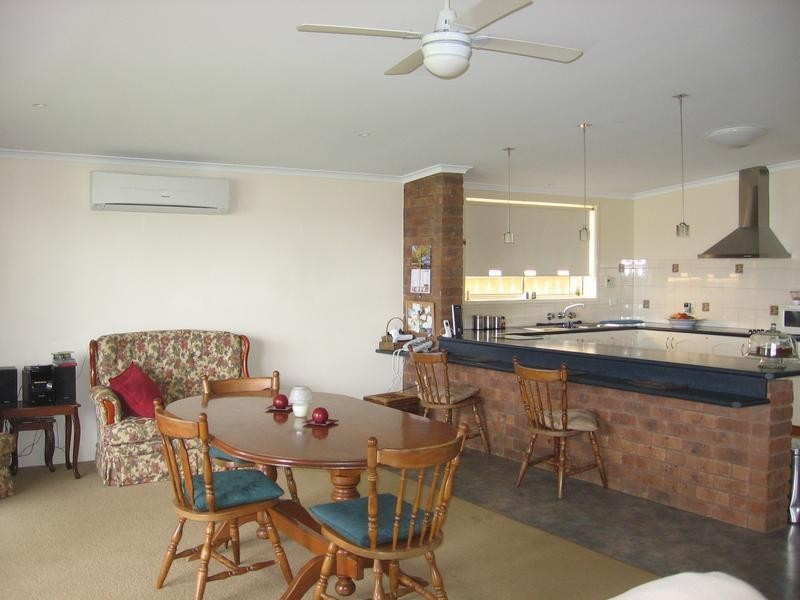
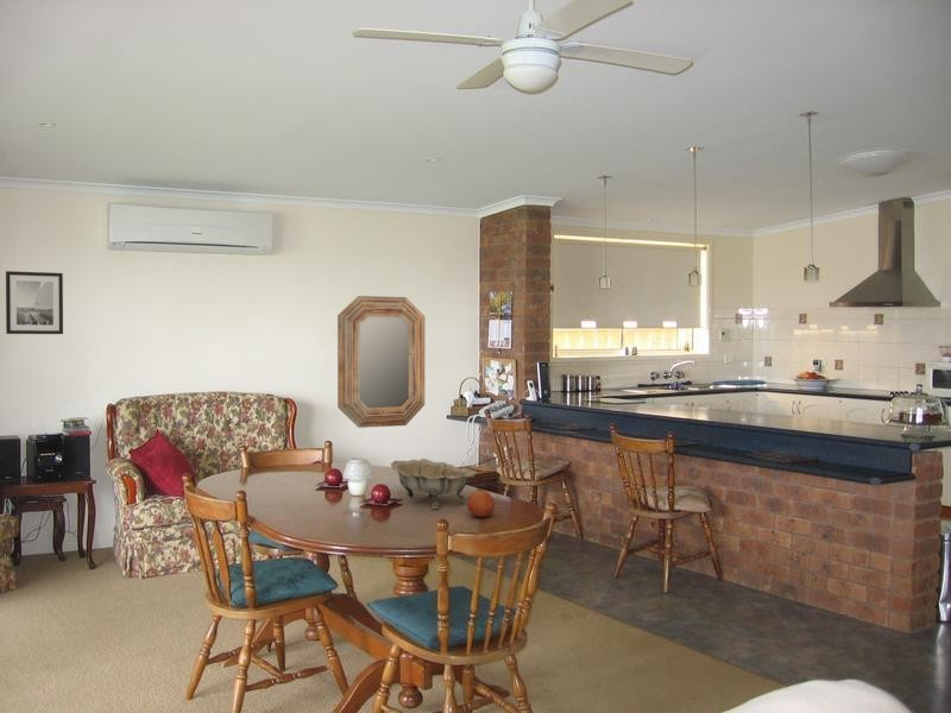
+ decorative bowl (433, 482)
+ fruit (480, 503)
+ wall art (34, 303)
+ home mirror (383, 361)
